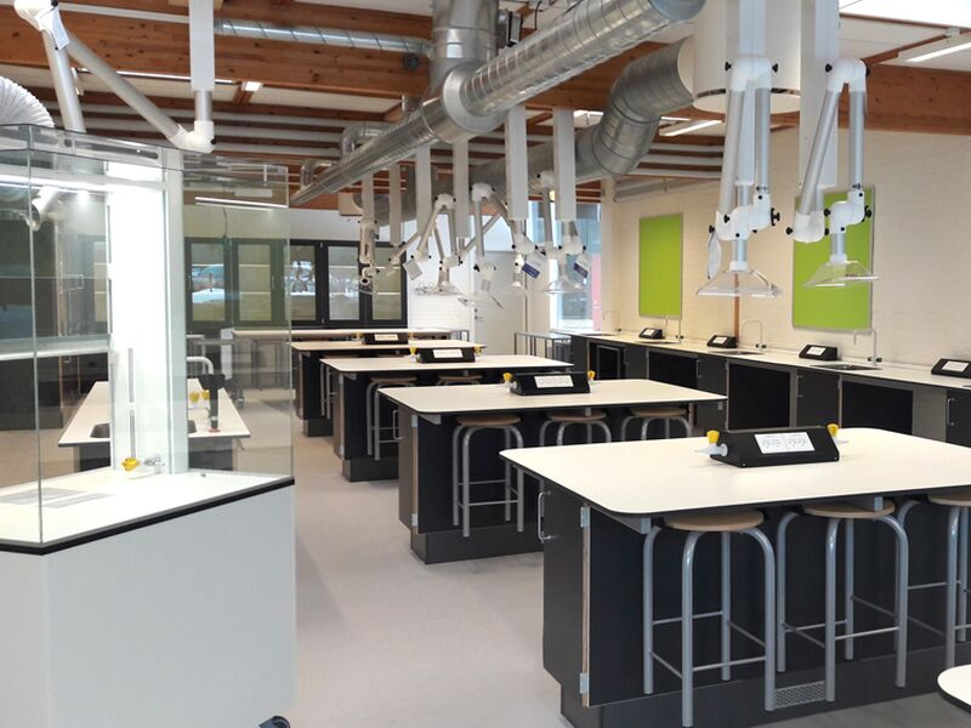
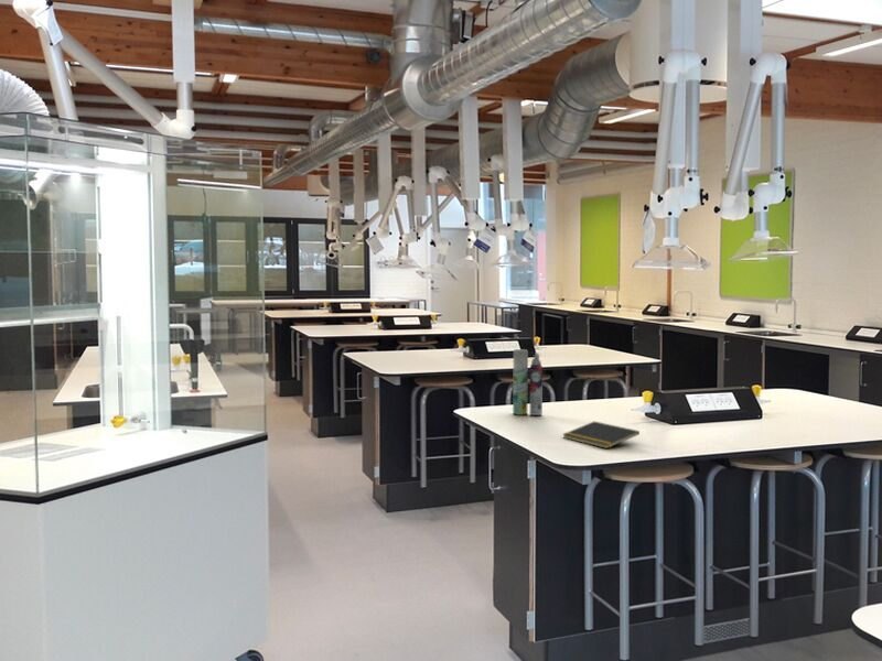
+ notepad (600, 434)
+ aerosol can (527, 381)
